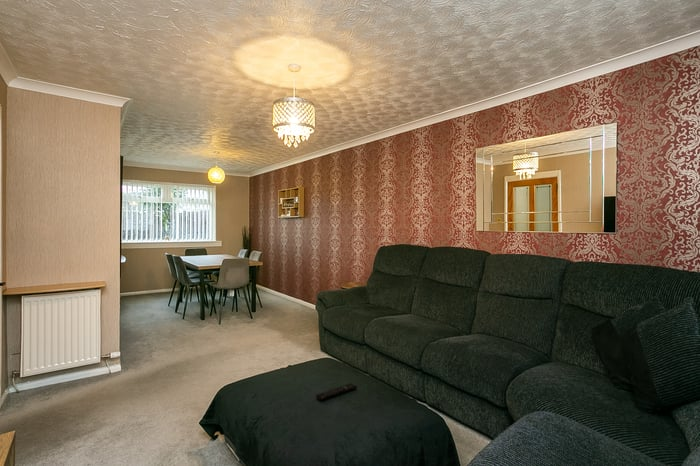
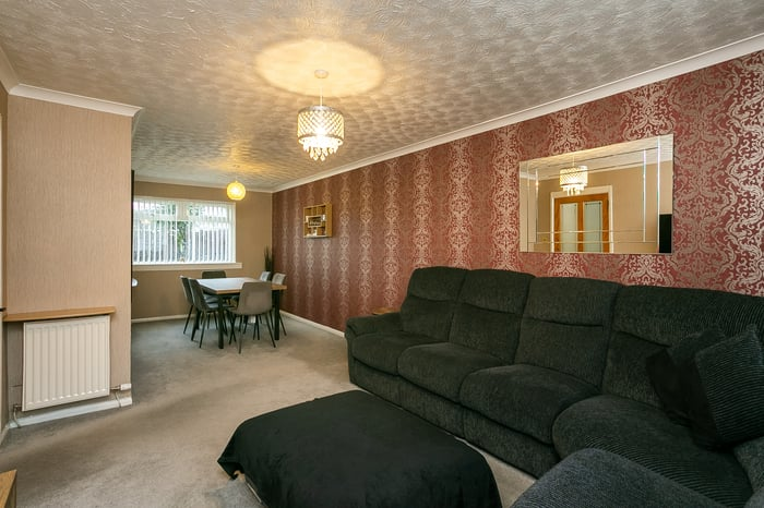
- remote control (336, 391)
